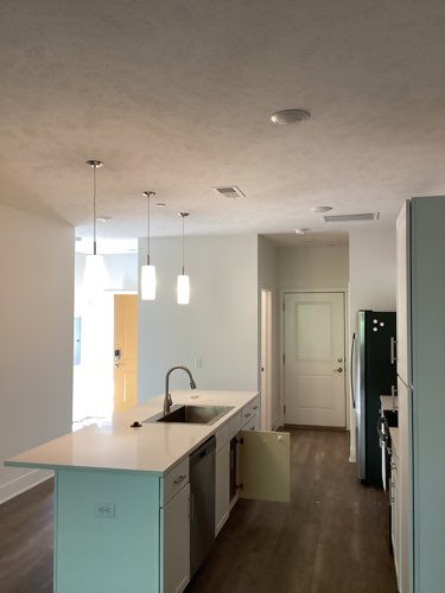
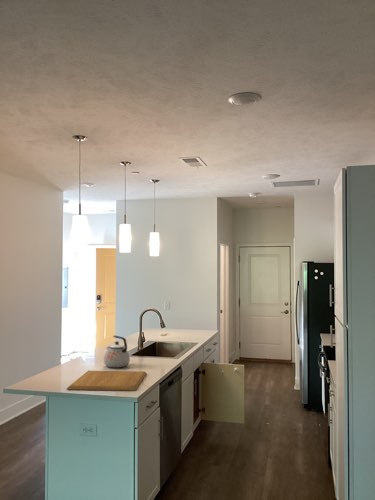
+ chopping board (109, 379)
+ kettle (116, 350)
